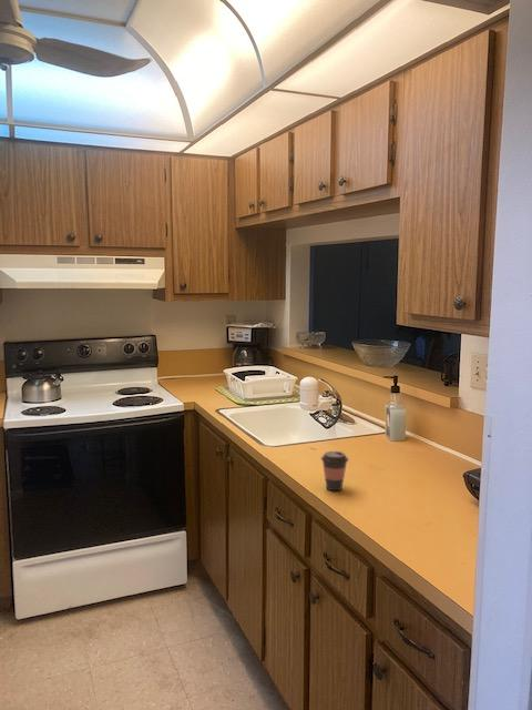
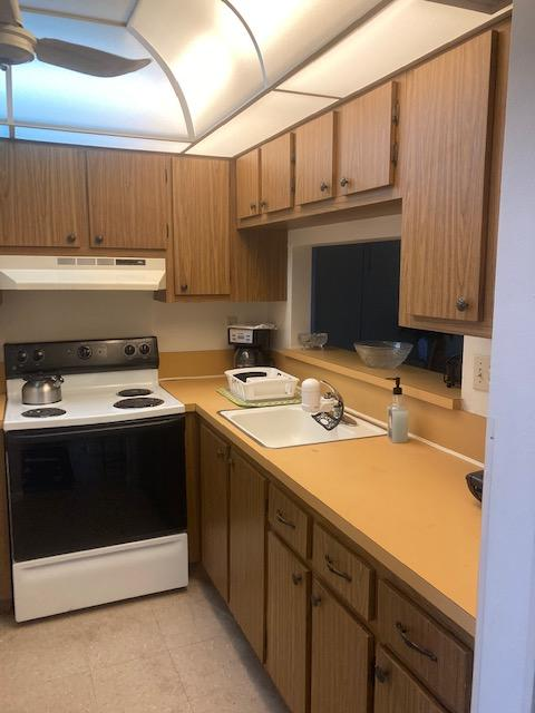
- coffee cup (334, 470)
